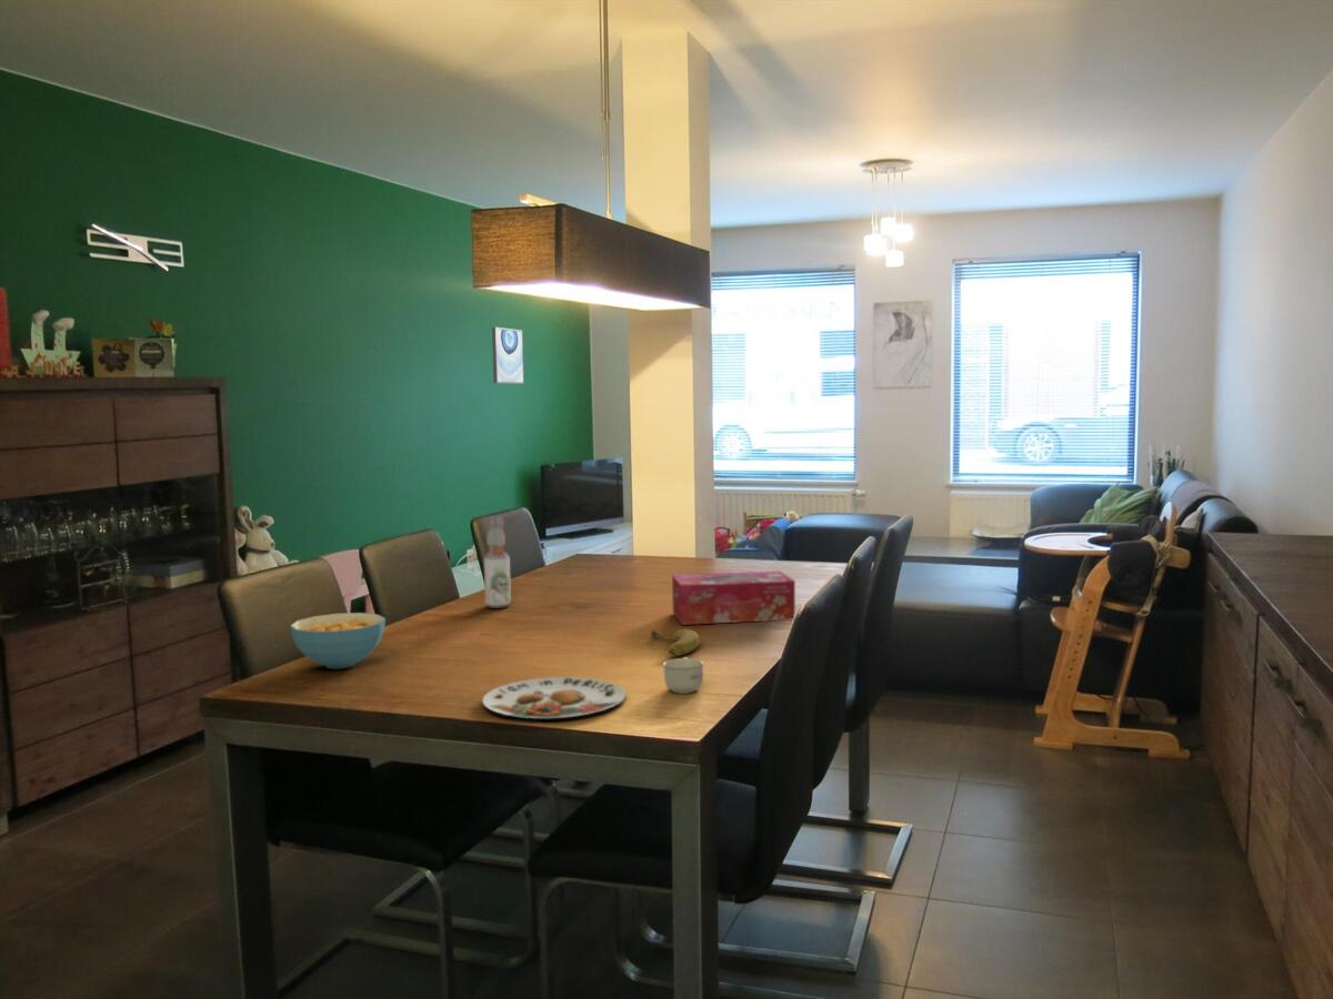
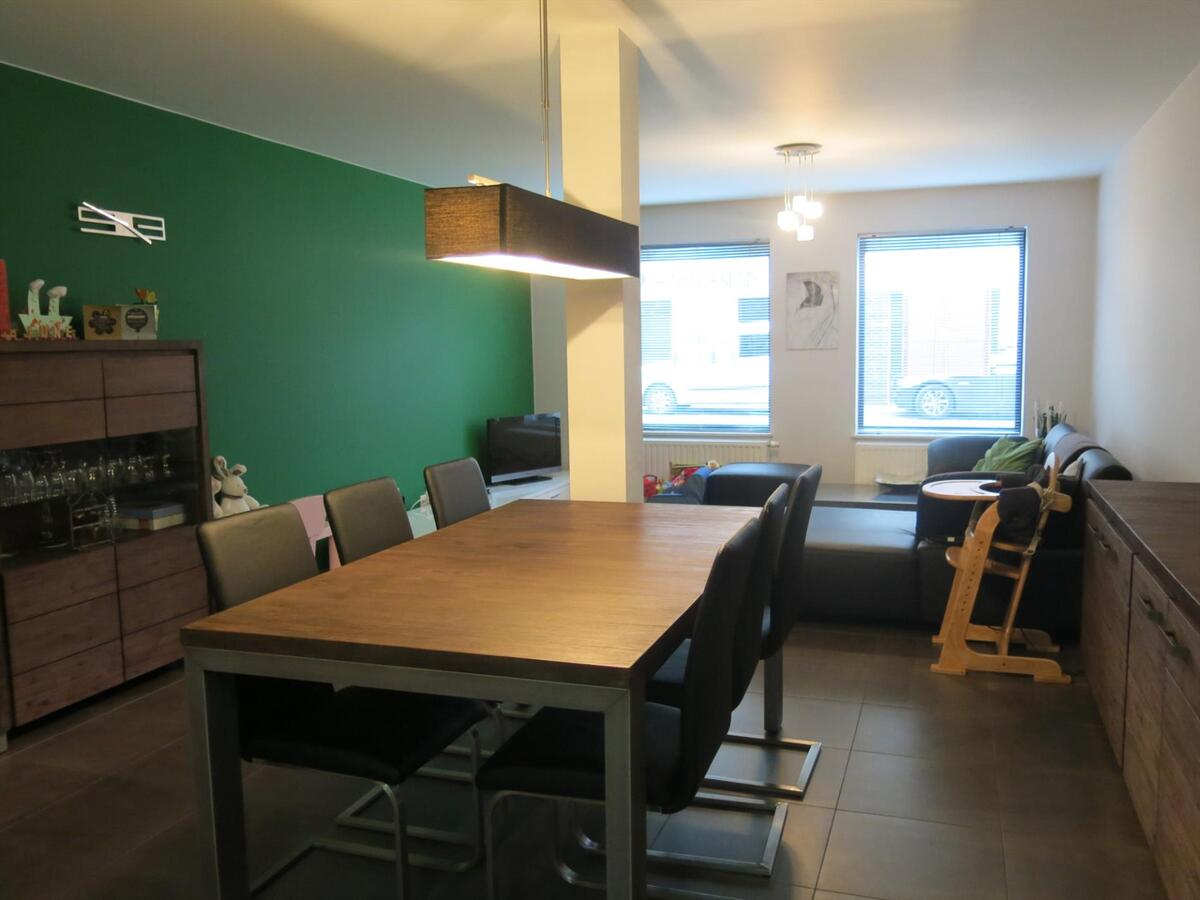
- tissue box (732, 596)
- plate (554, 698)
- cereal bowl (339, 643)
- bottle (497, 562)
- fruit (672, 637)
- cup (684, 675)
- wall art (508, 355)
